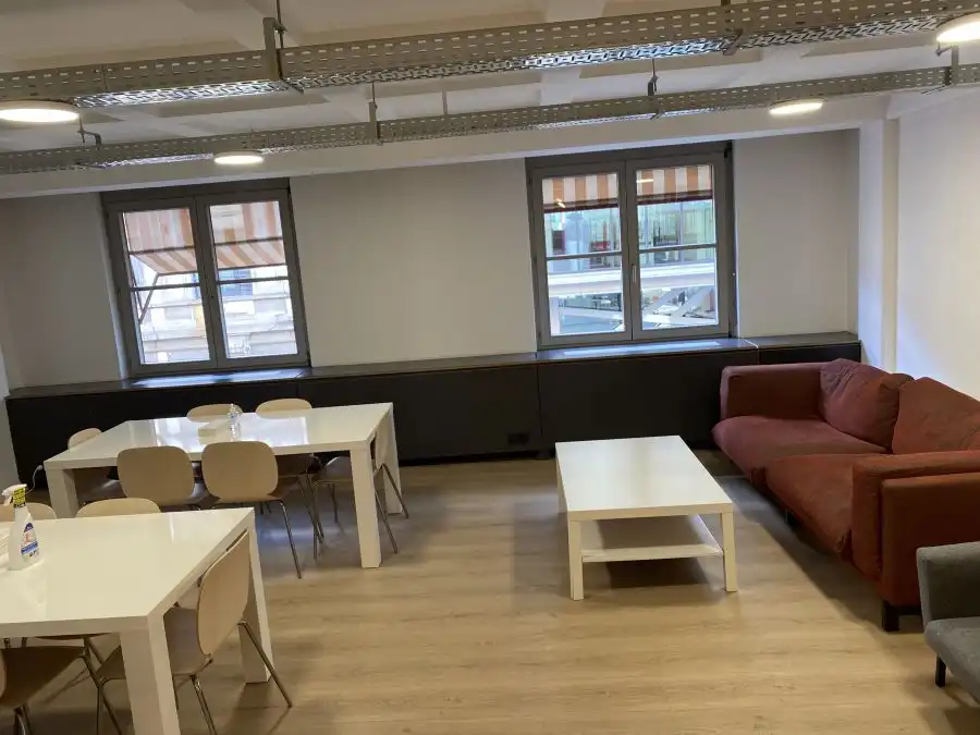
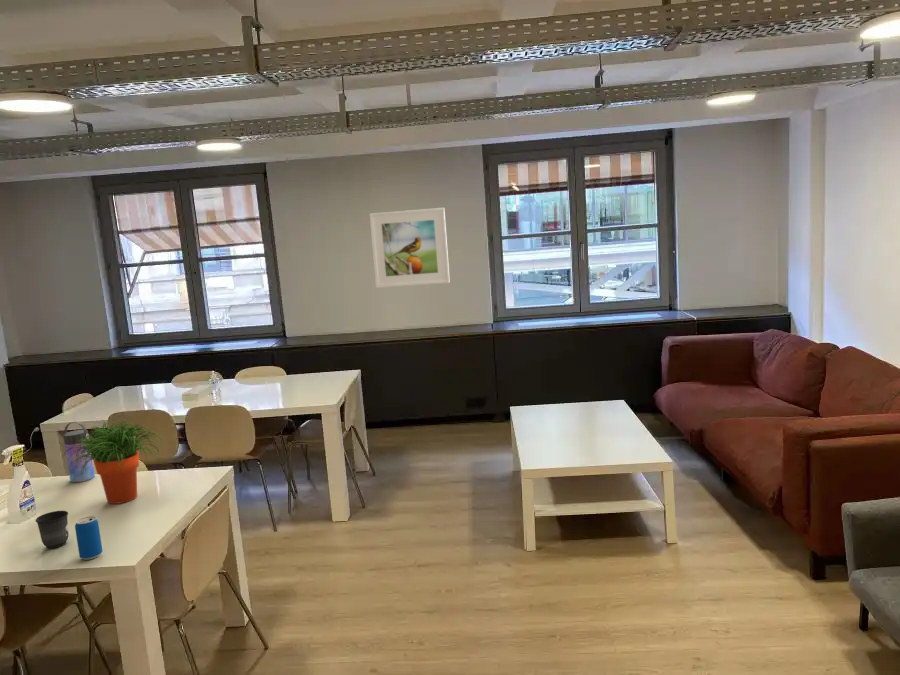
+ beverage can (88, 538)
+ water bottle (77, 450)
+ mug (55, 528)
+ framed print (409, 248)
+ potted plant (117, 460)
